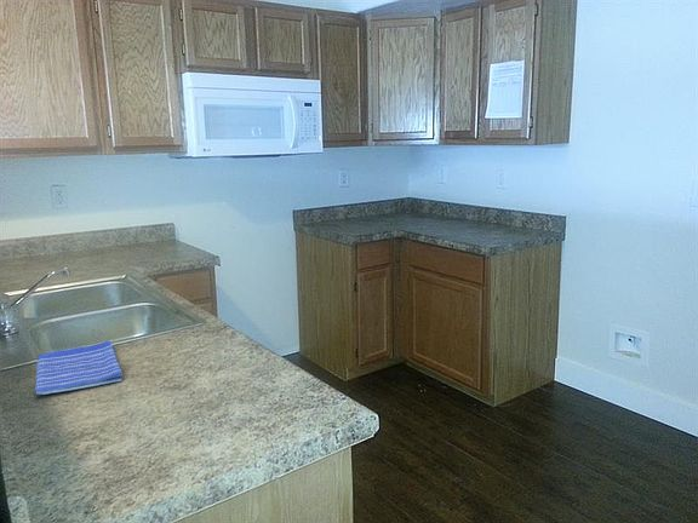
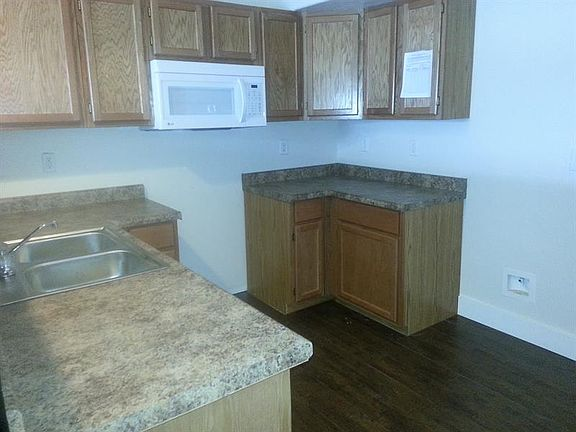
- dish towel (78, 364)
